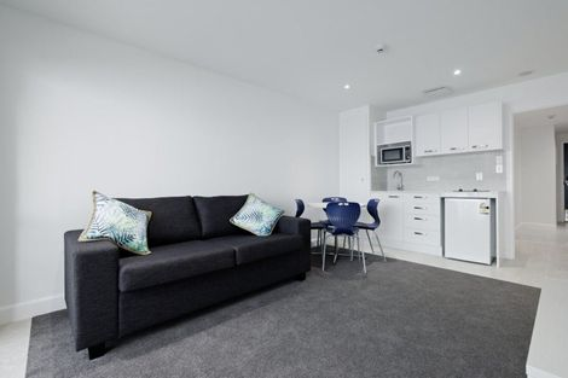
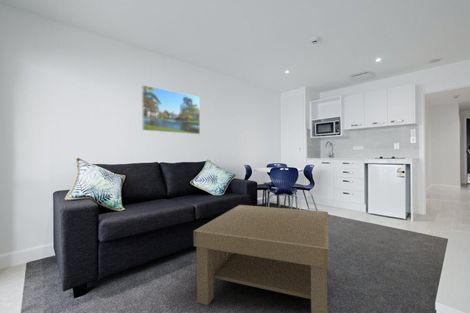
+ coffee table (270, 251)
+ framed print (173, 112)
